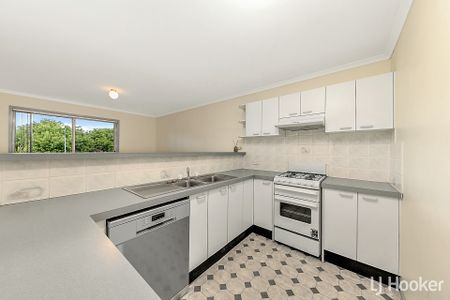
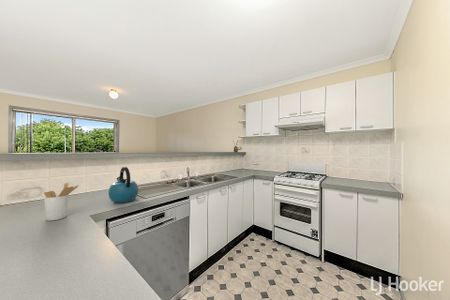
+ kettle (123, 183)
+ utensil holder (61, 201)
